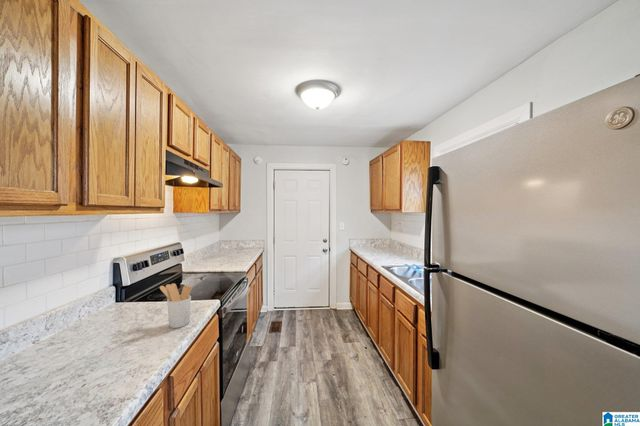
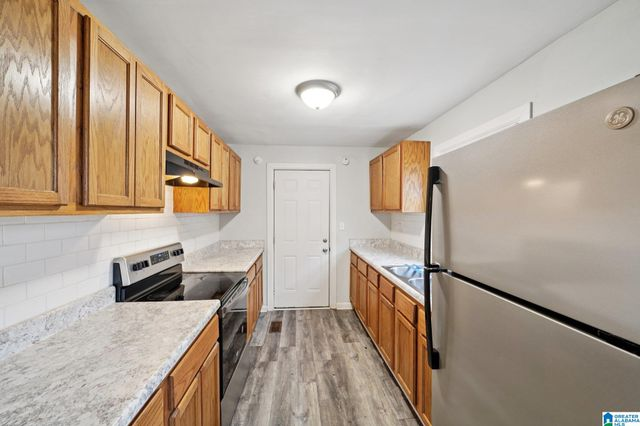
- utensil holder (175, 303)
